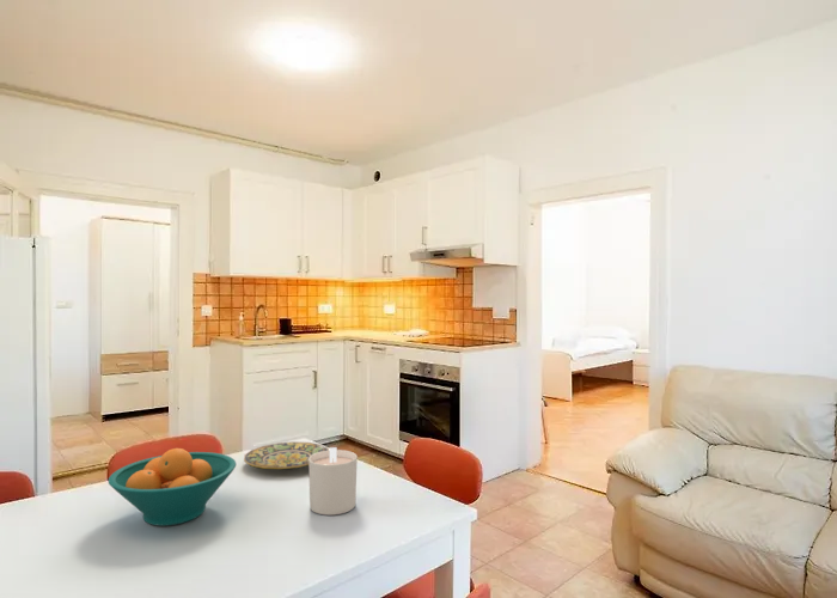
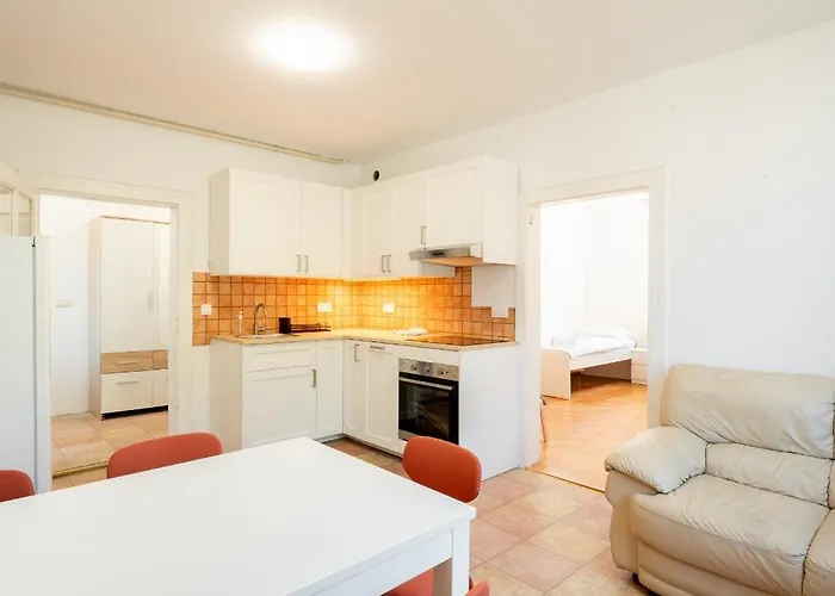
- fruit bowl (175, 481)
- plate (287, 458)
- candle (332, 476)
